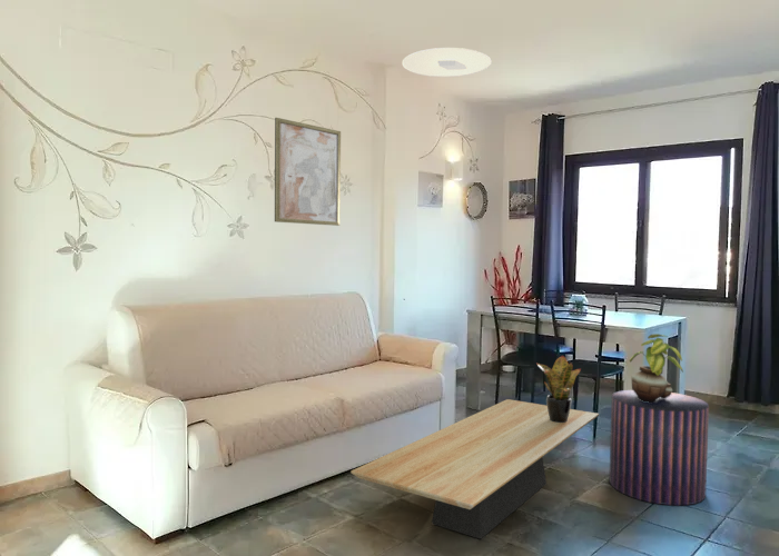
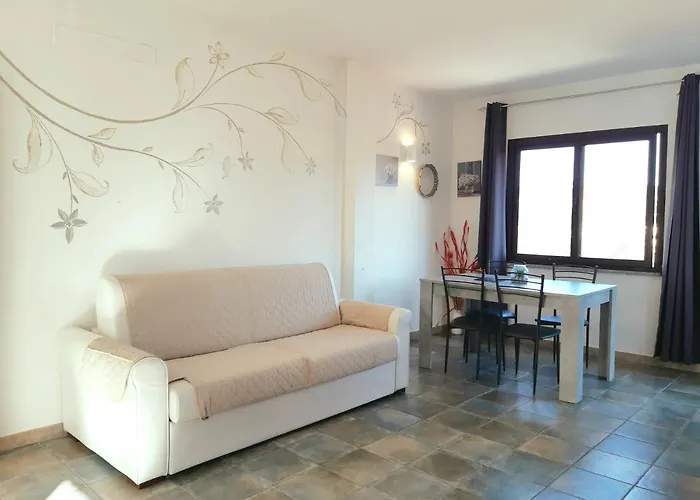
- wall art (309, 173)
- potted plant (558, 387)
- potted plant (655, 367)
- ceiling light (446, 58)
- stool (657, 443)
- coffee table (494, 469)
